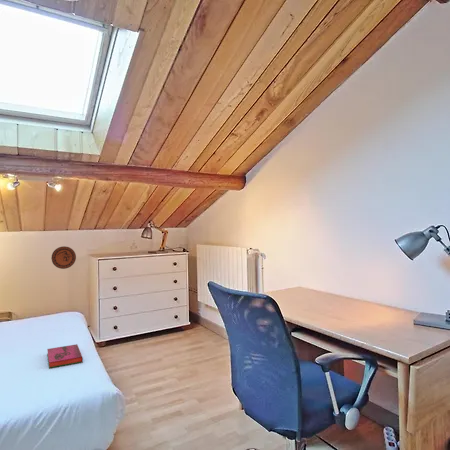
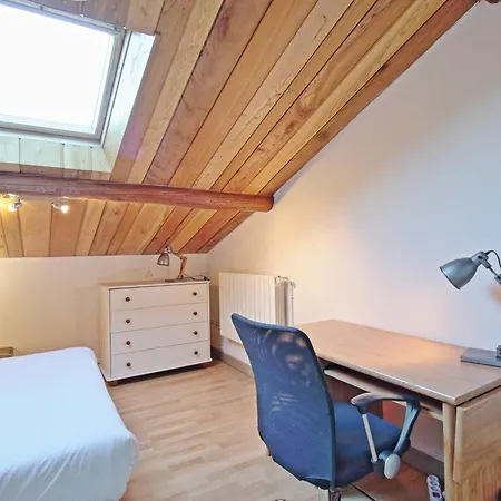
- decorative plate (63, 257)
- hardback book (64, 355)
